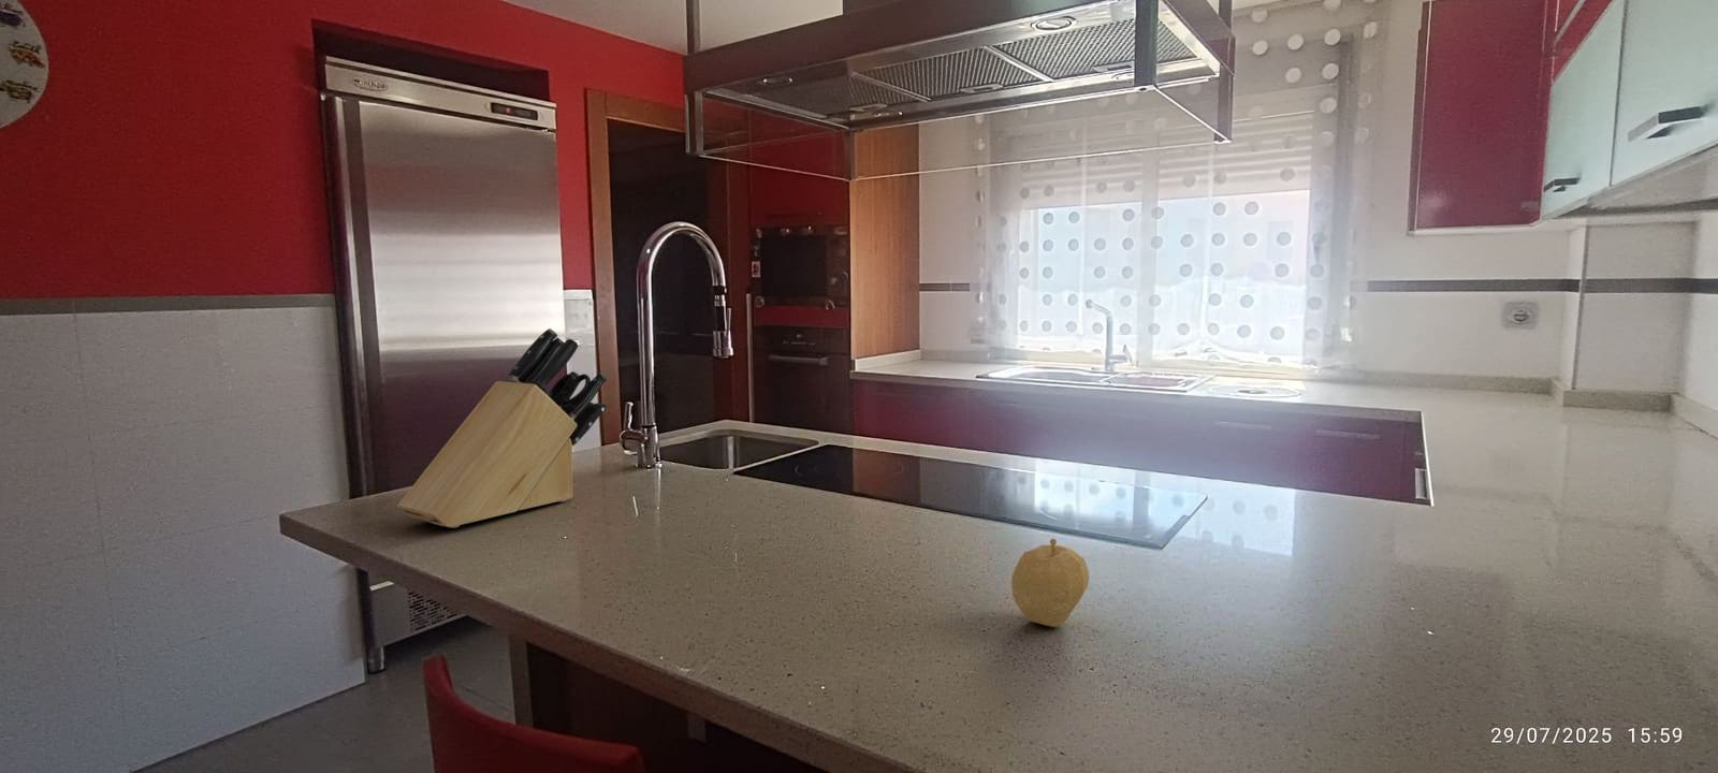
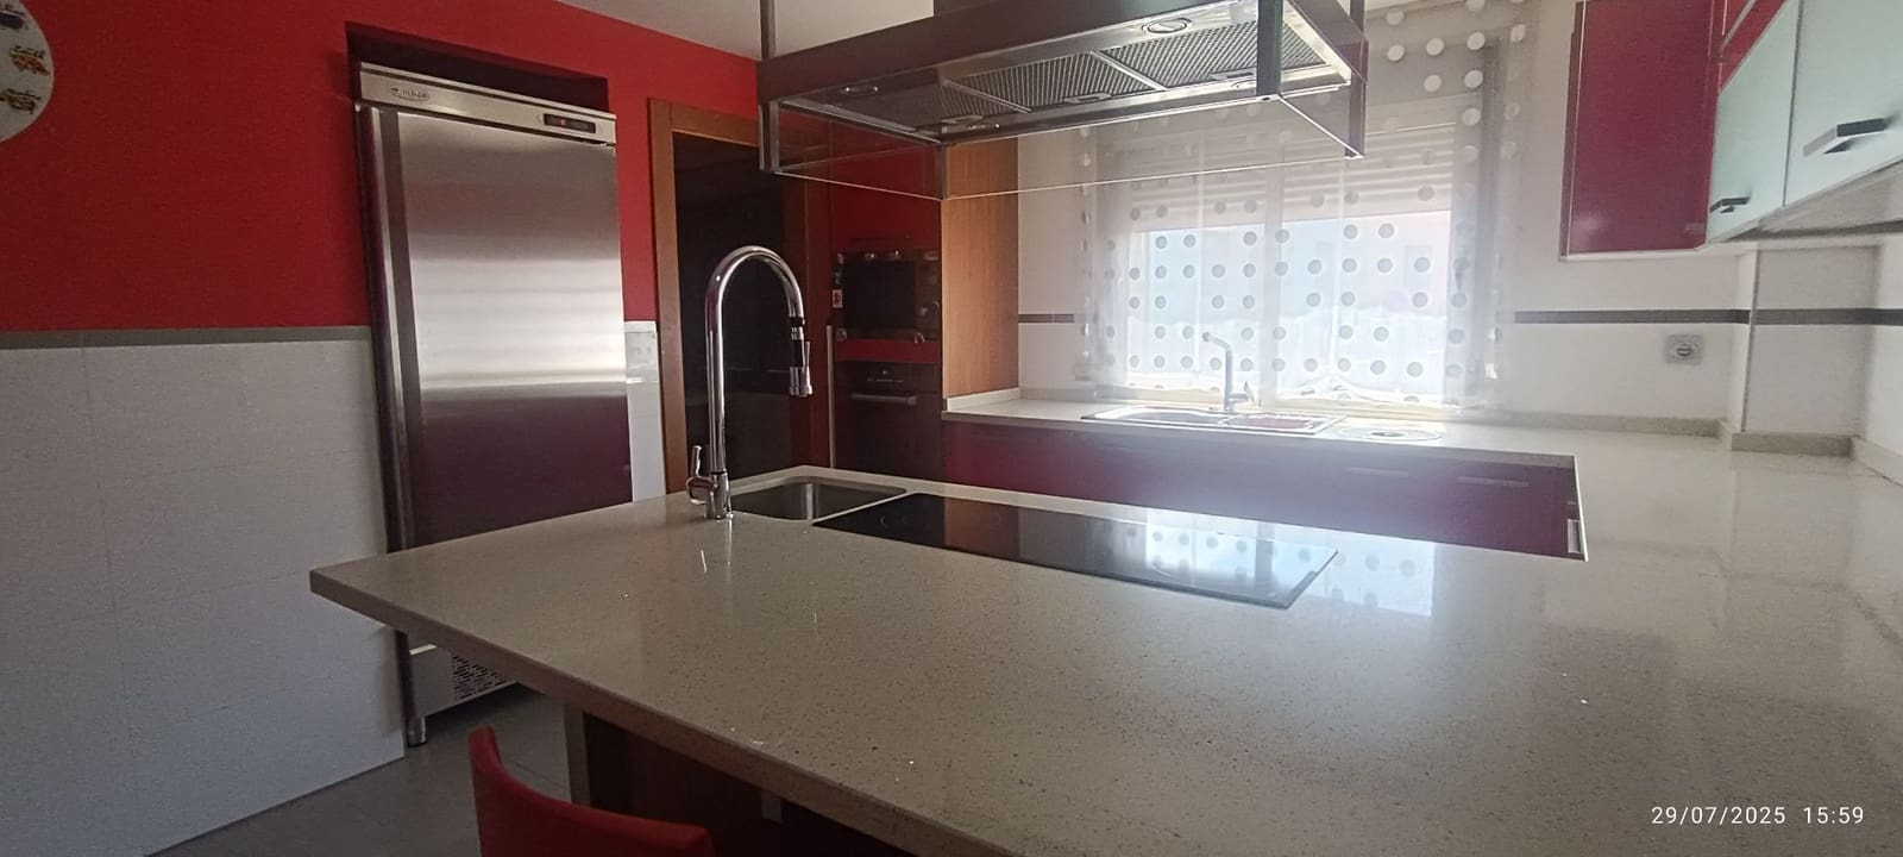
- fruit (1050, 577)
- knife block (511, 418)
